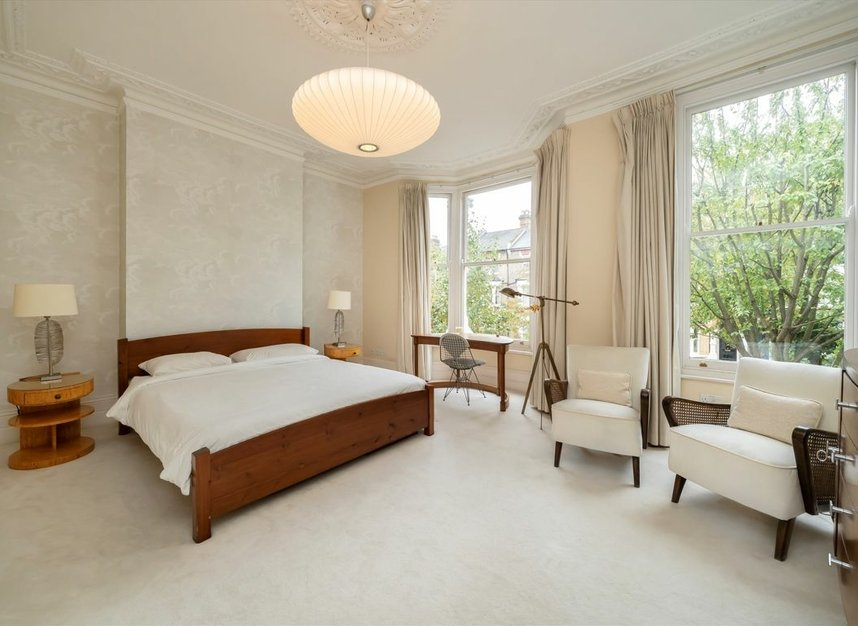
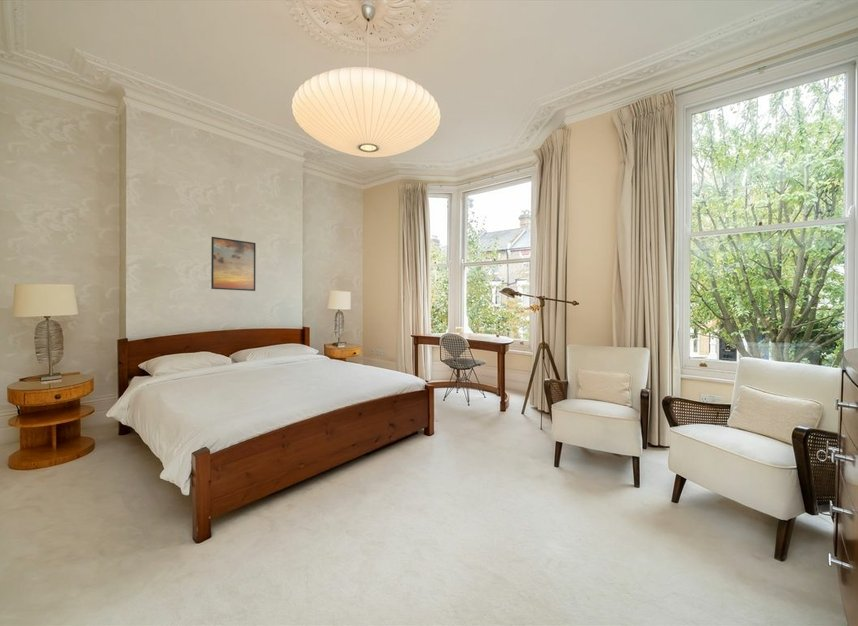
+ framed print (234, 264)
